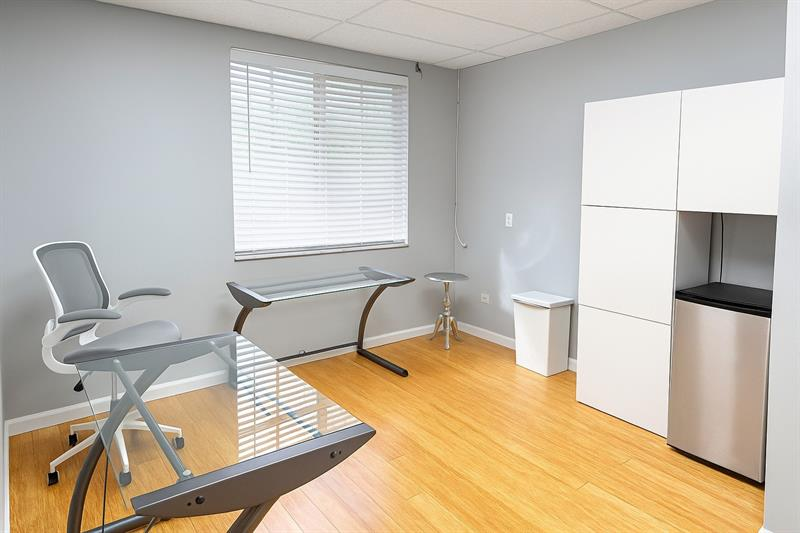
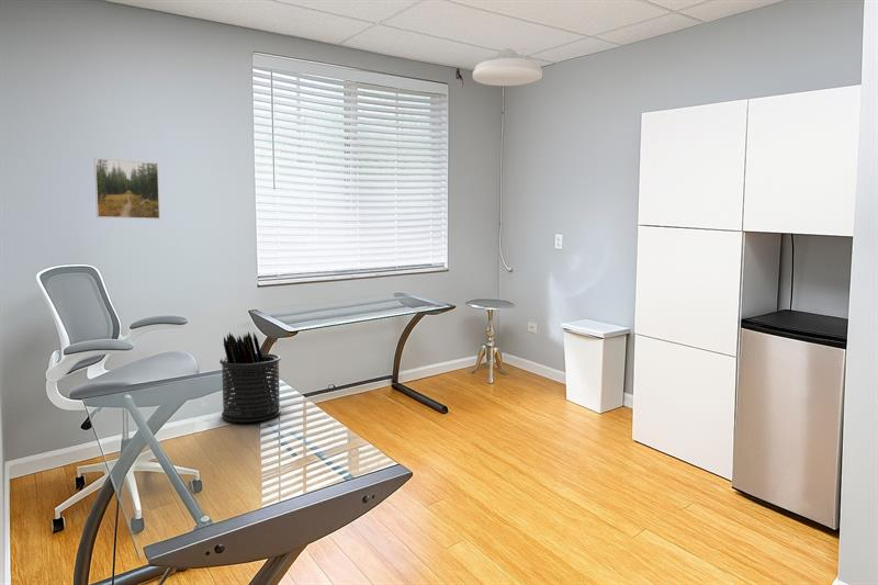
+ pen holder (250, 372)
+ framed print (127, 189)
+ ceiling light (507, 63)
